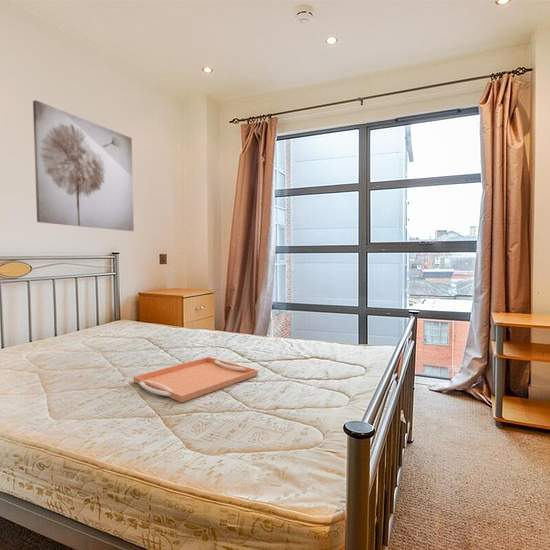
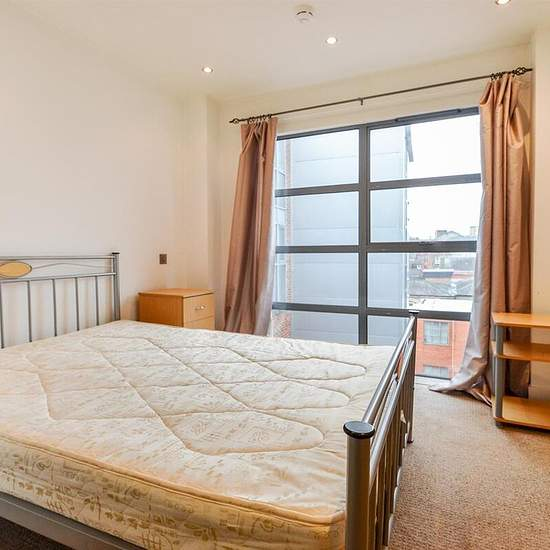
- wall art (90, 174)
- serving tray (197, 375)
